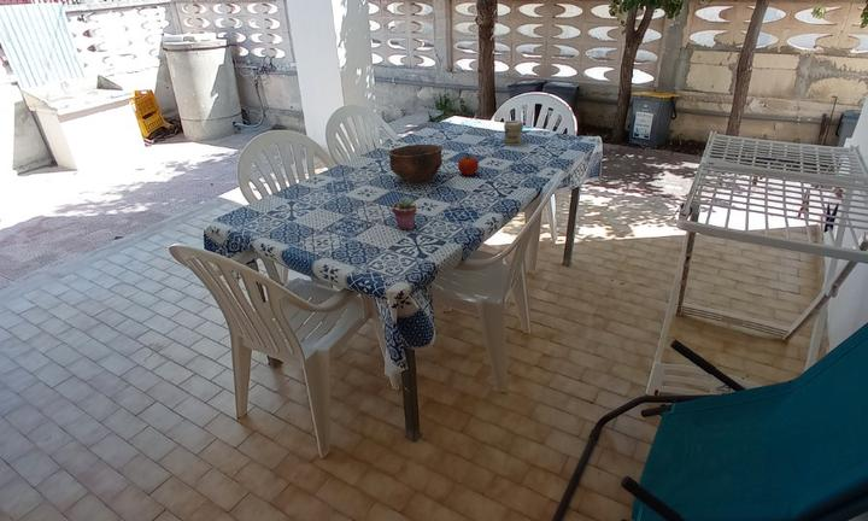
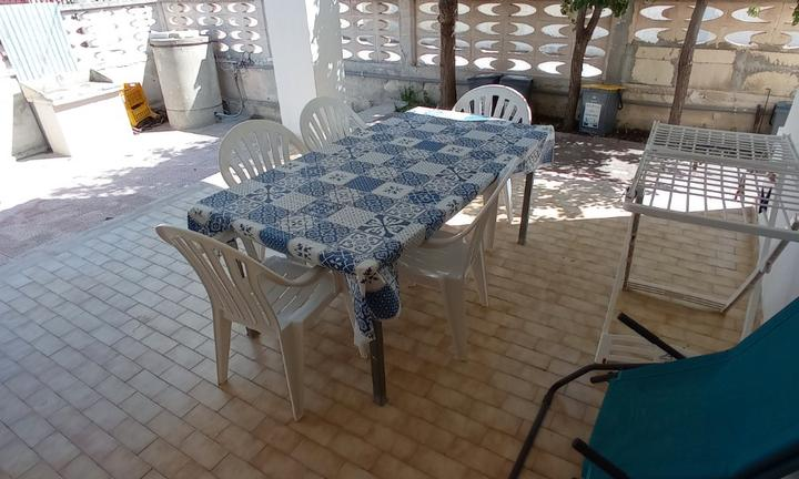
- fruit (468, 163)
- jar (512, 133)
- bowl (415, 164)
- potted succulent (404, 211)
